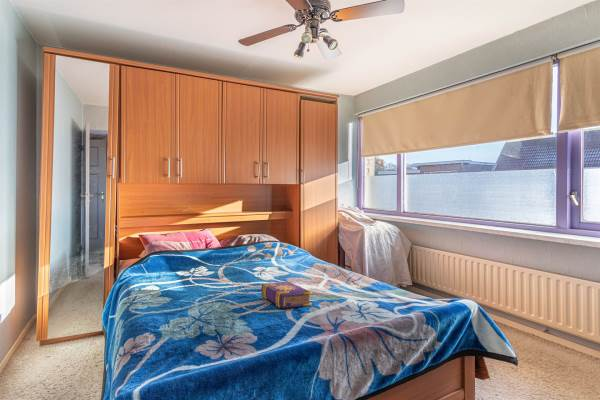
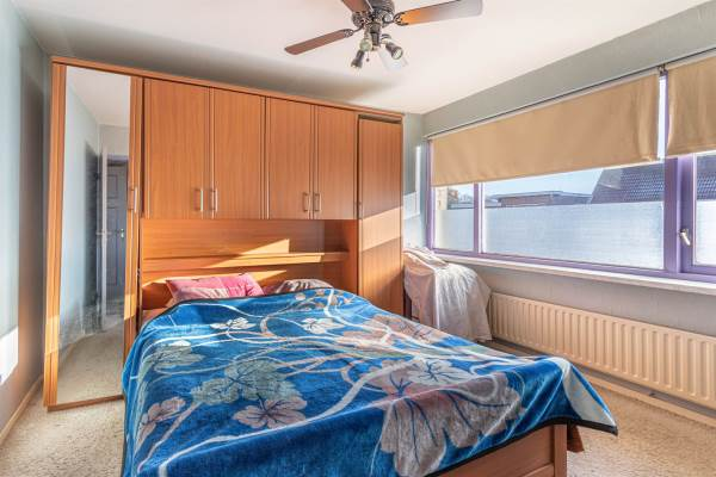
- book (285, 293)
